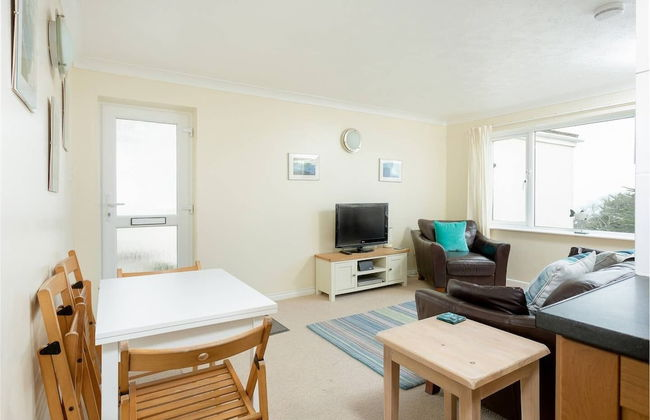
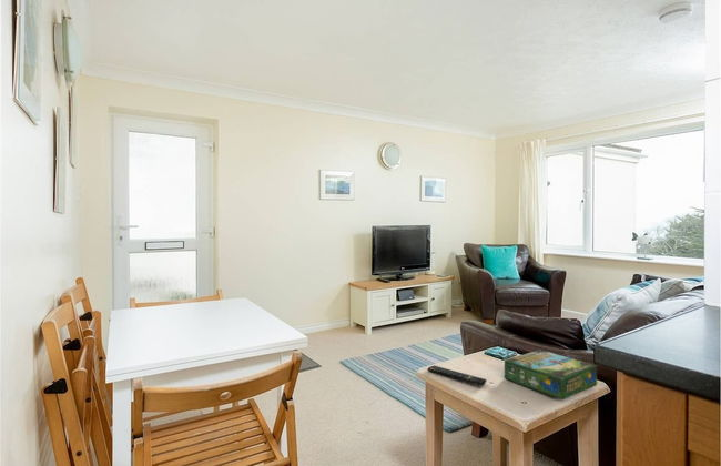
+ remote control (455, 375)
+ board game (549, 372)
